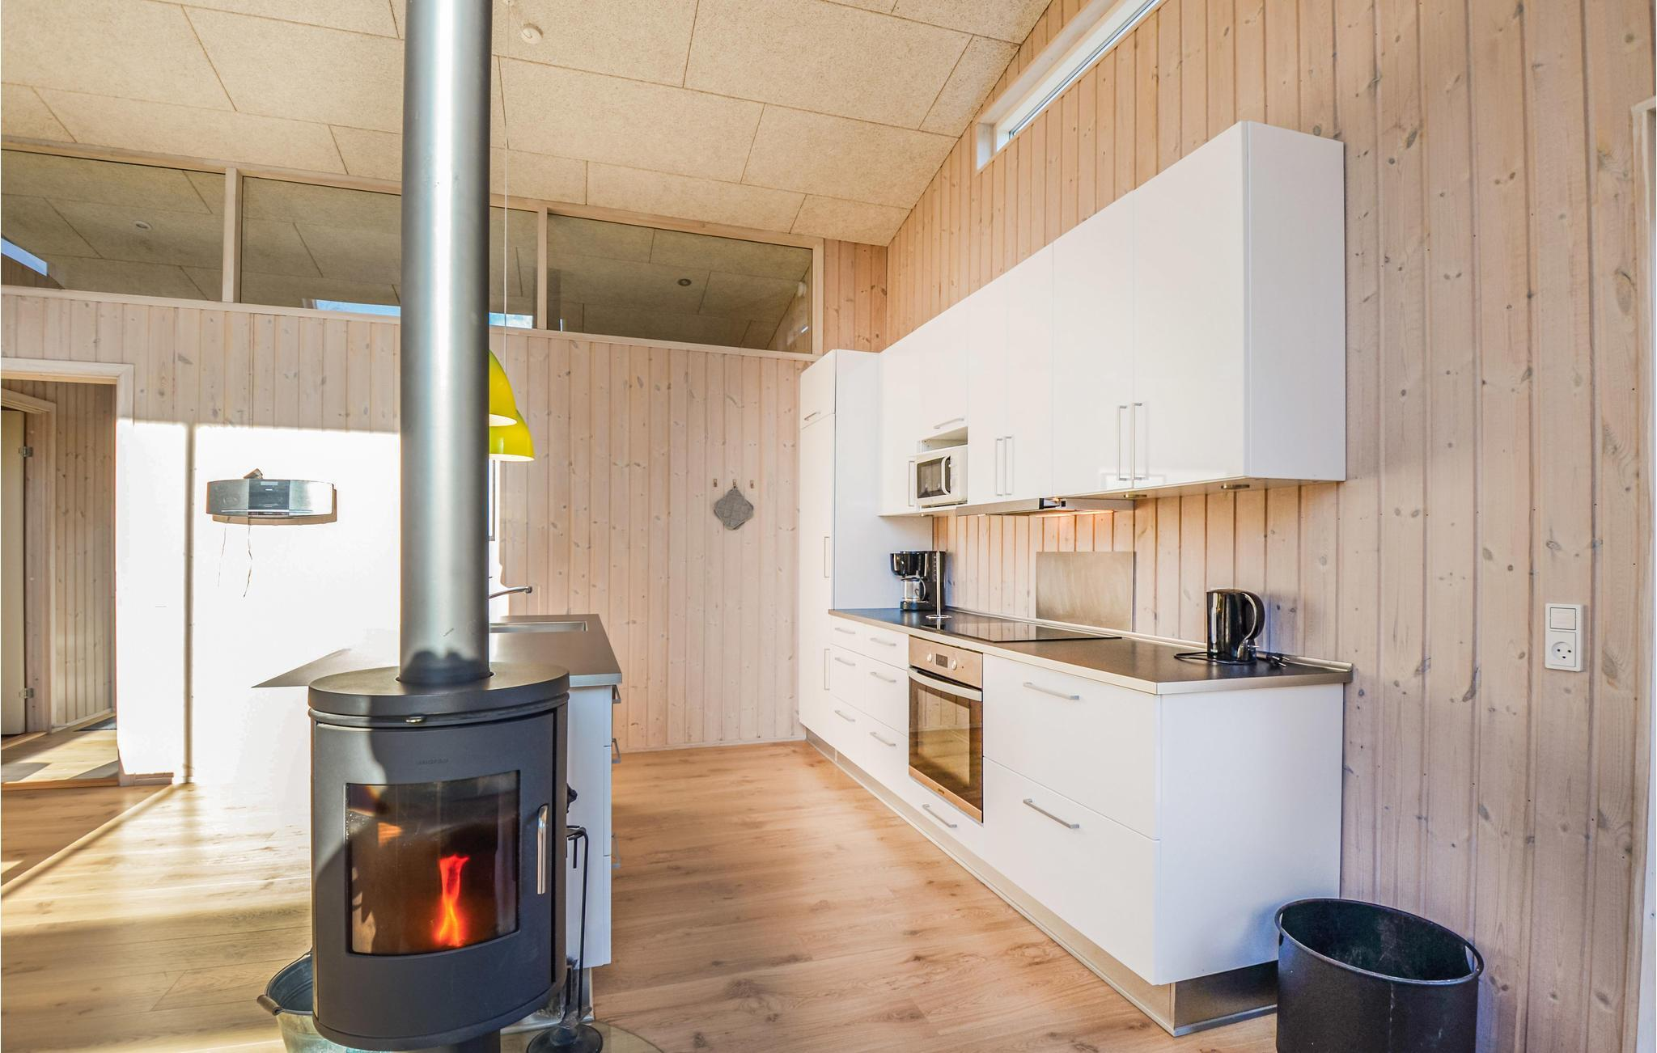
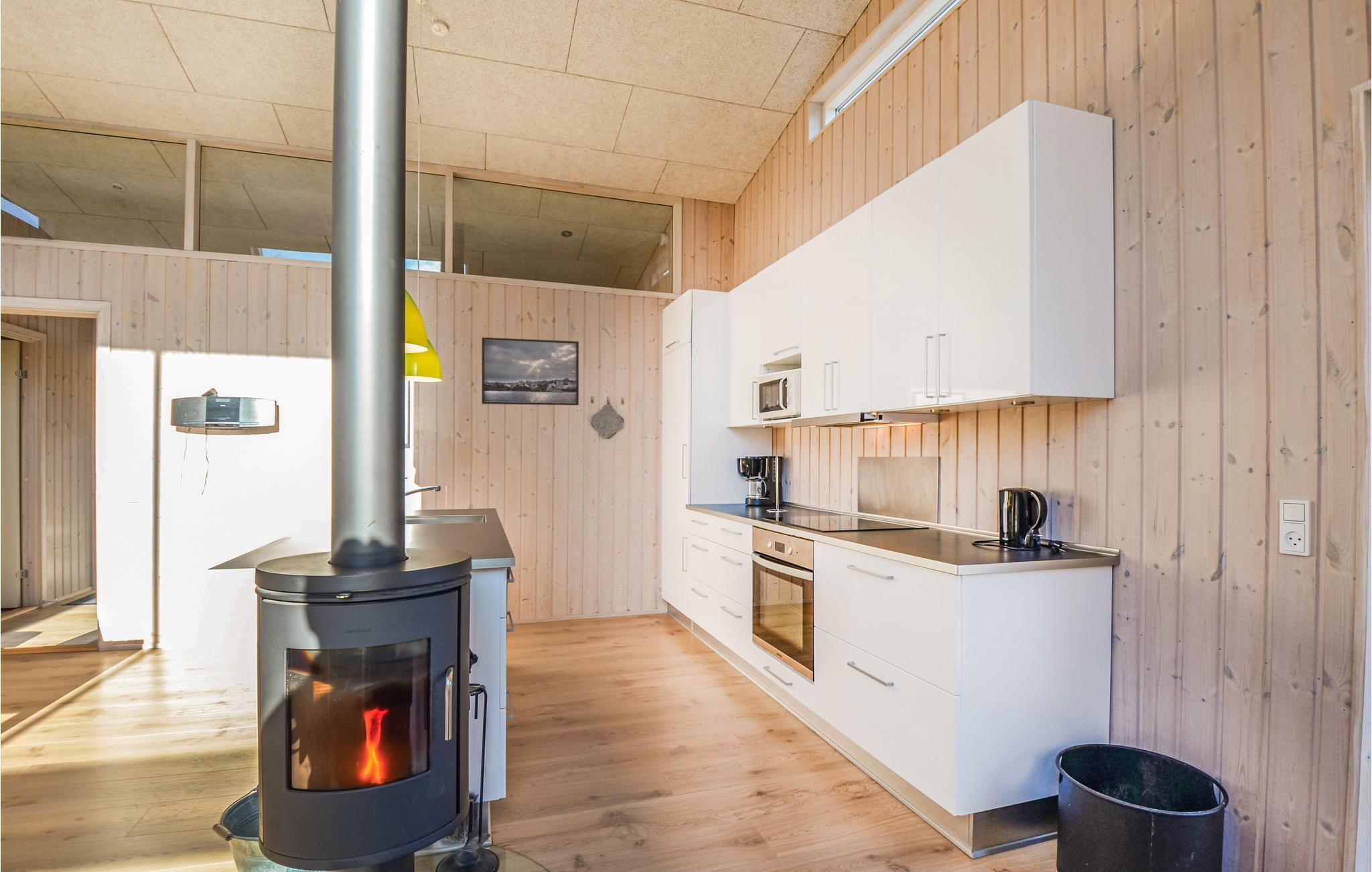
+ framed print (531, 372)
